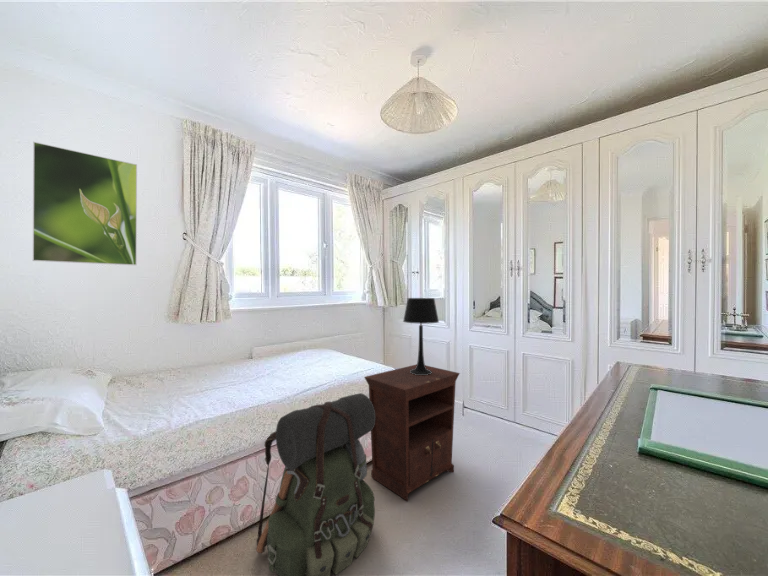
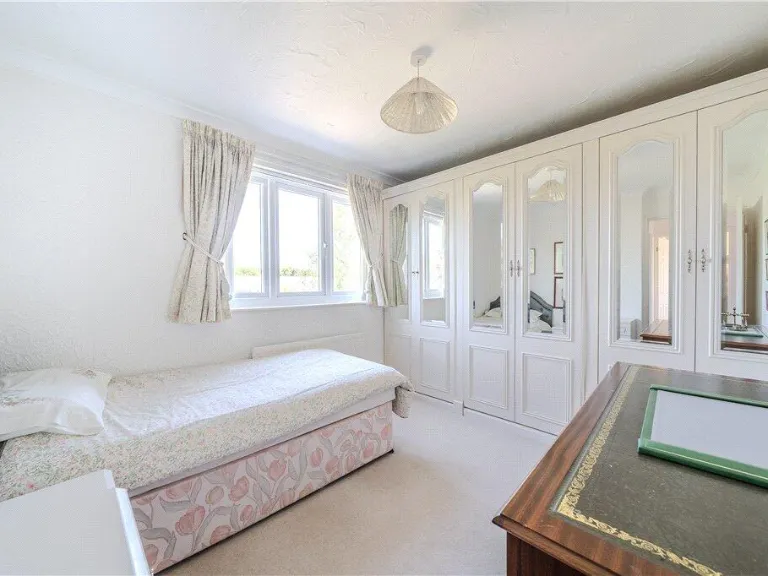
- backpack (316, 468)
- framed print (89, 208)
- table lamp (420, 335)
- nightstand (413, 424)
